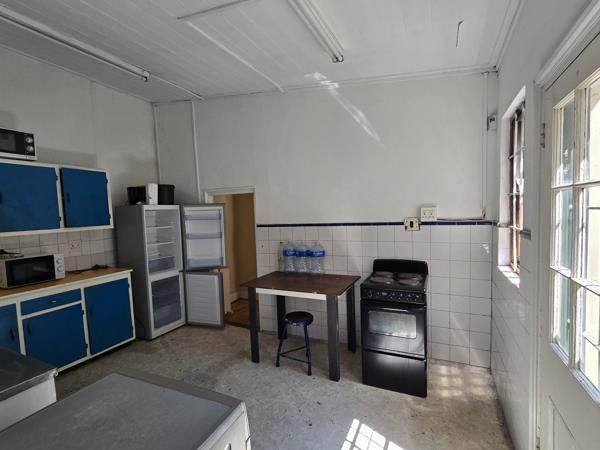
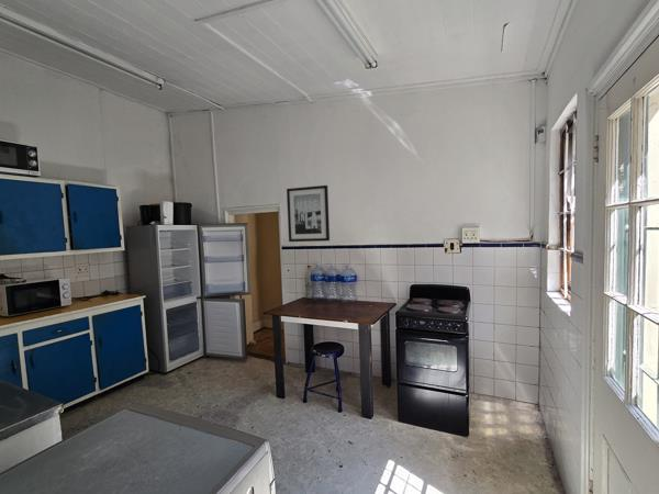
+ wall art (308, 214)
